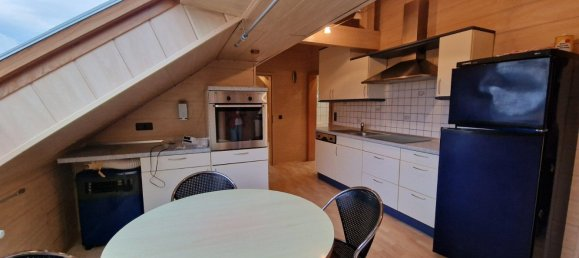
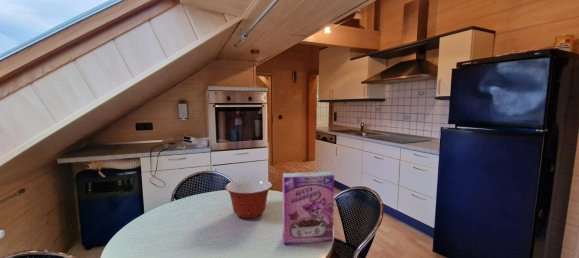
+ cereal box (307, 206)
+ mixing bowl (249, 199)
